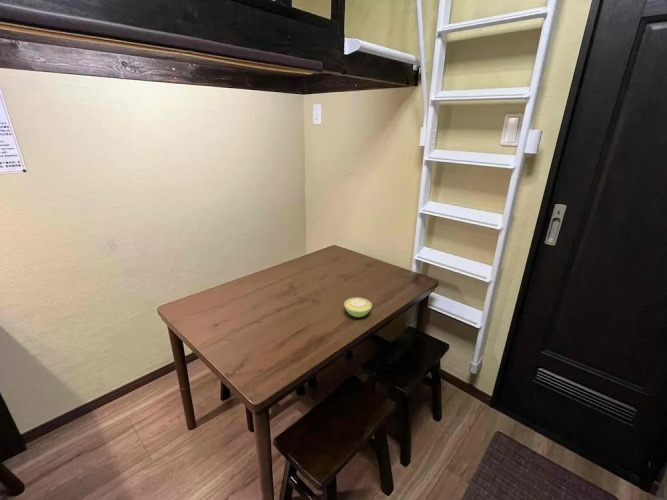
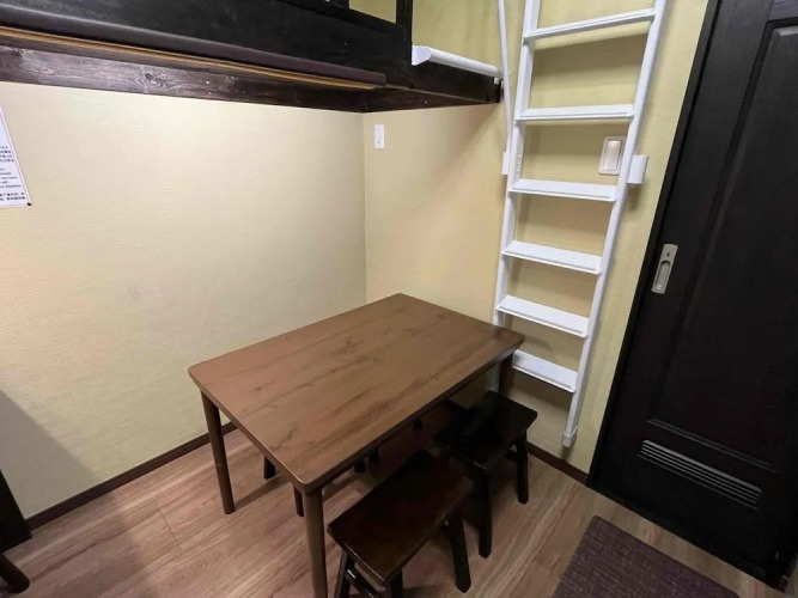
- sugar bowl (357, 307)
